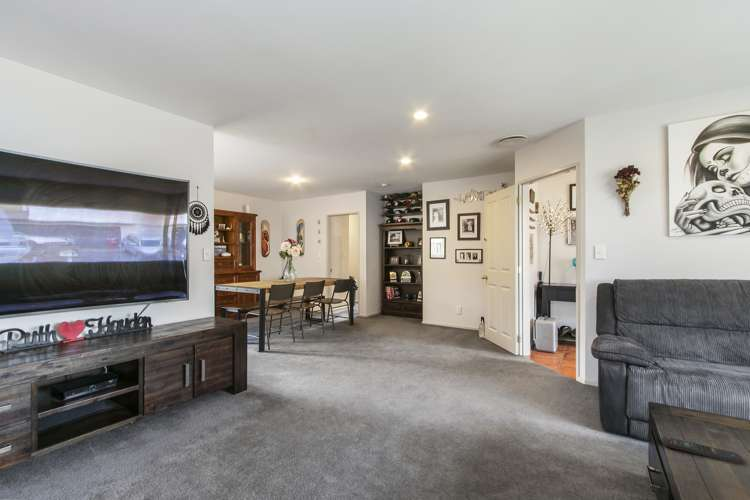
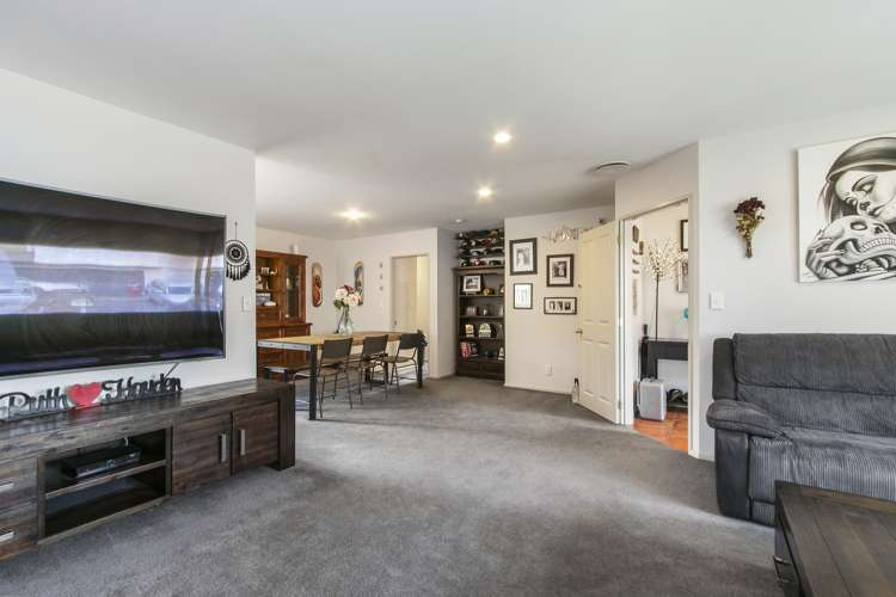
- remote control (700, 449)
